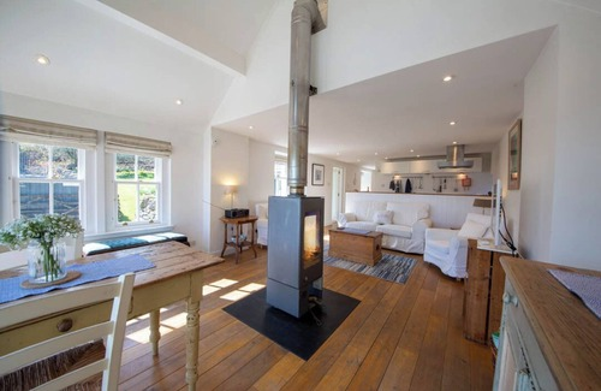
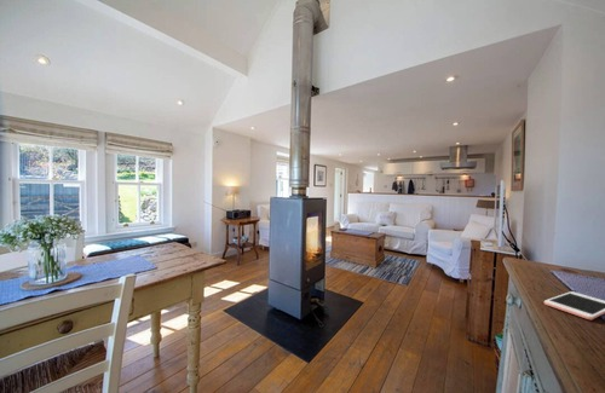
+ cell phone (580, 304)
